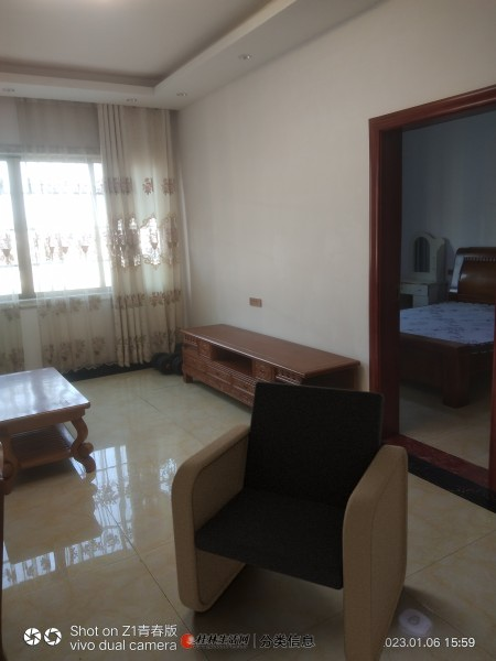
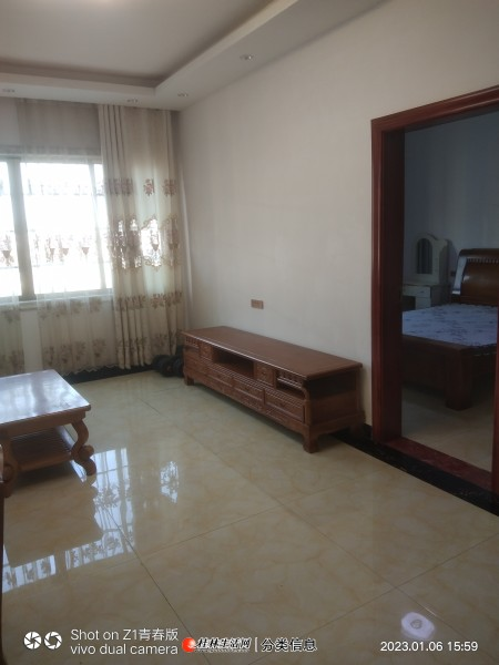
- armchair (294, 503)
